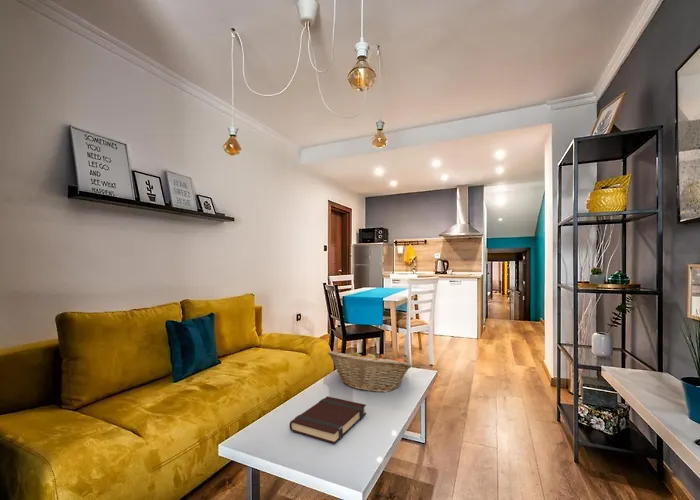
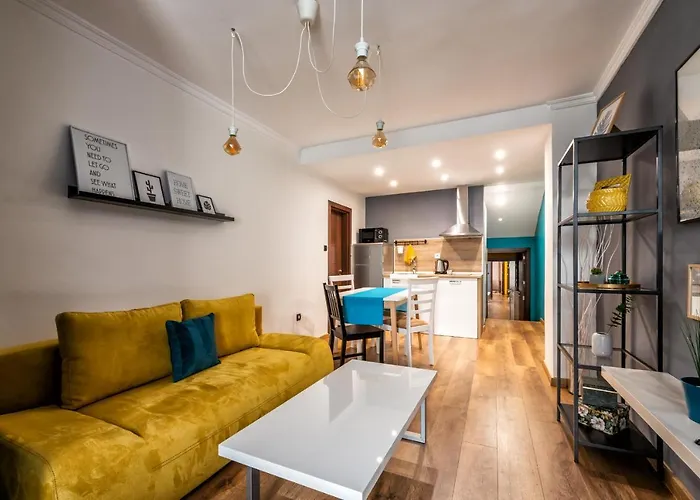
- book (329, 416)
- fruit basket (368, 365)
